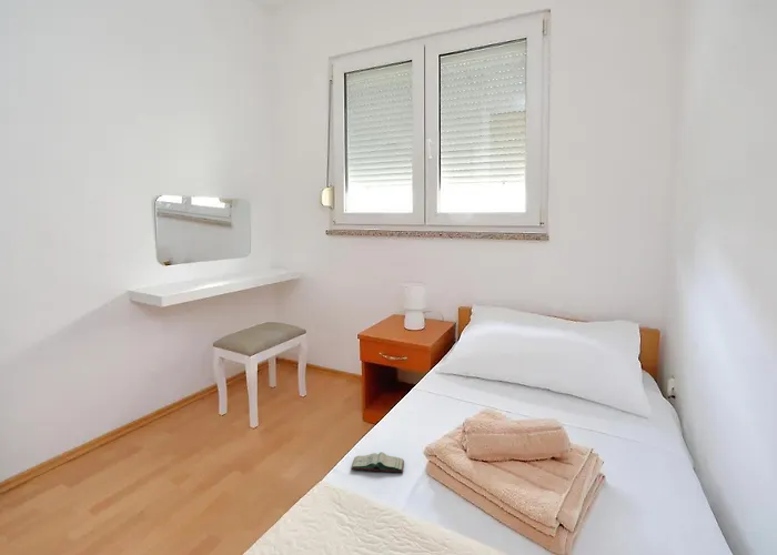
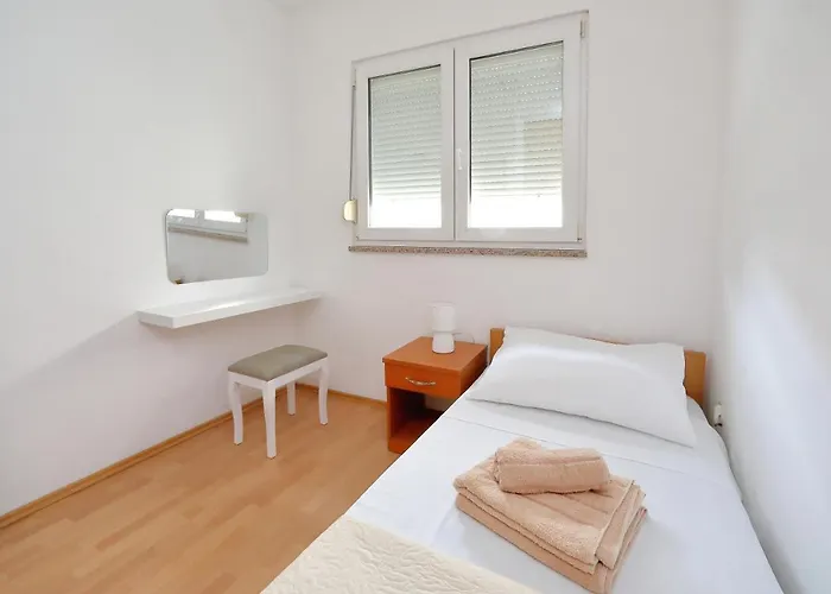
- book (377, 461)
